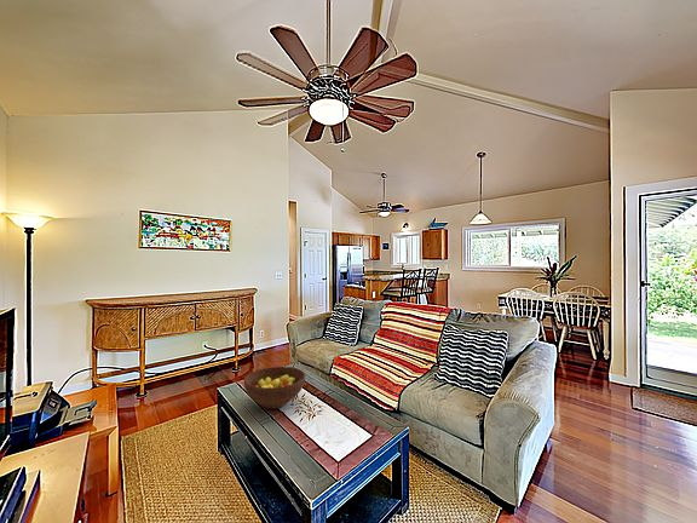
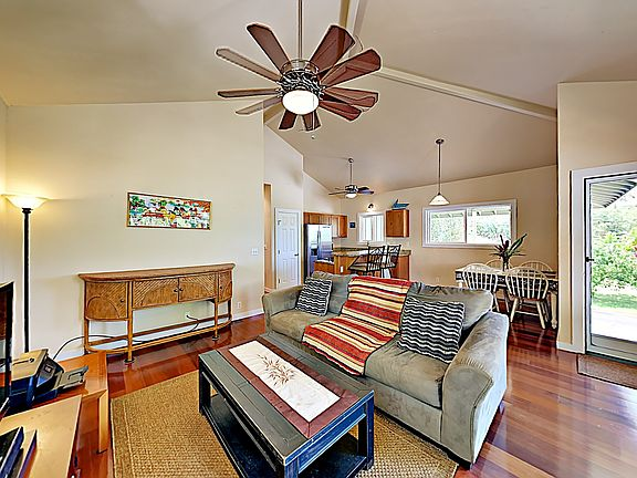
- fruit bowl (275, 390)
